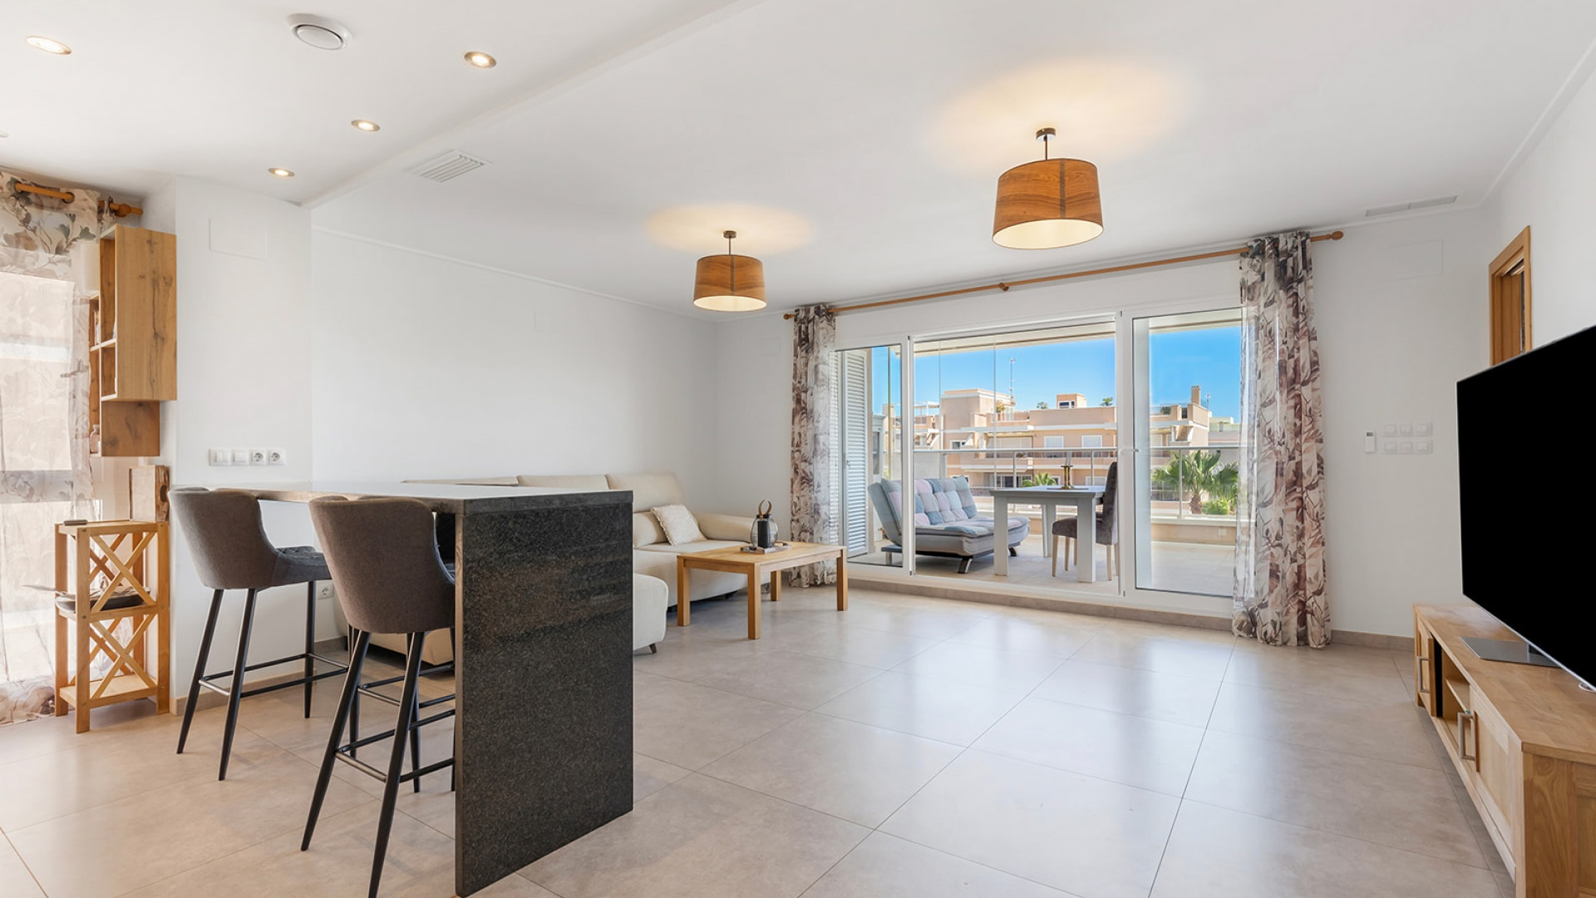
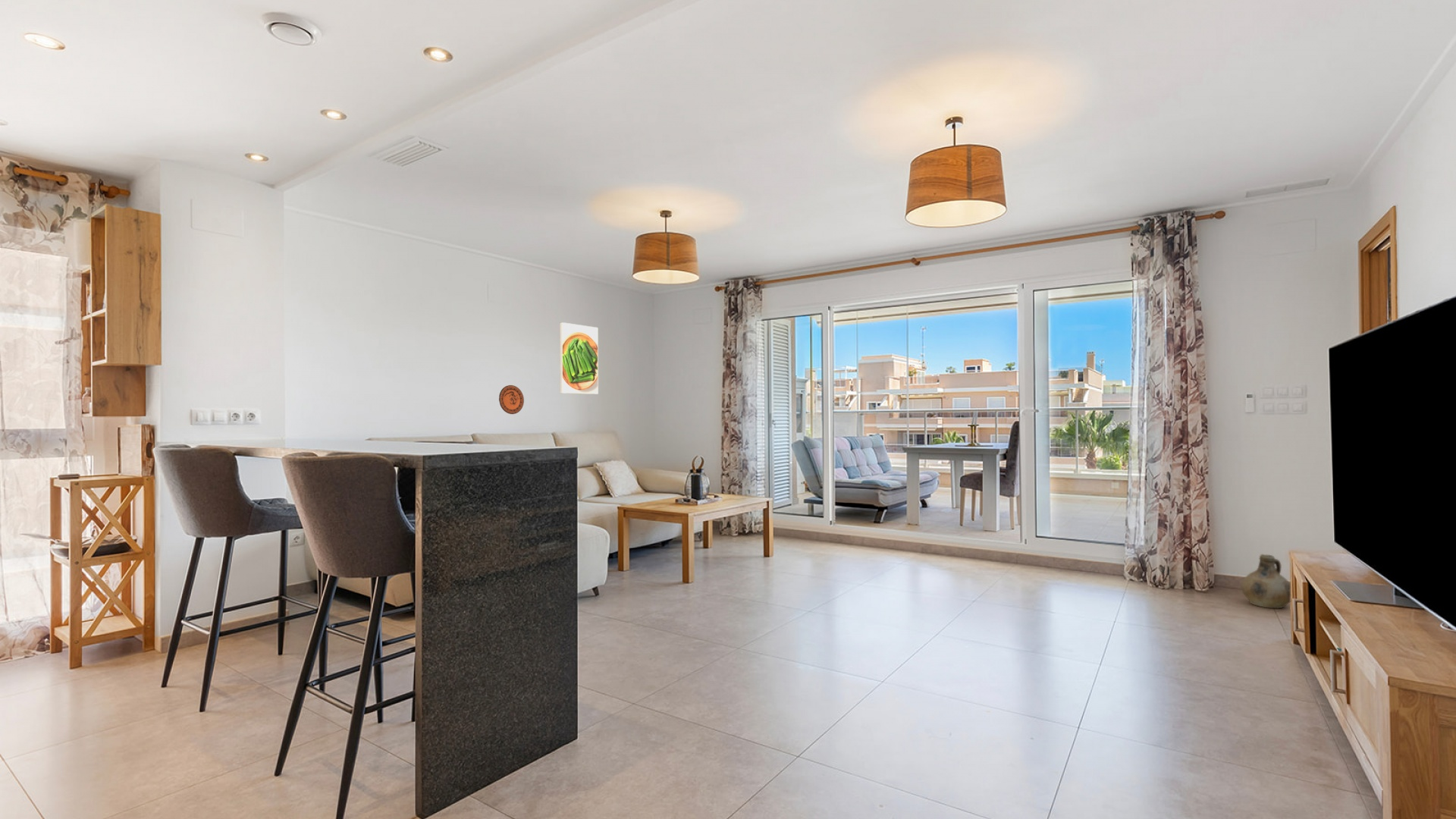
+ decorative plate (511, 400)
+ ceramic jug (1266, 579)
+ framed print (579, 359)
